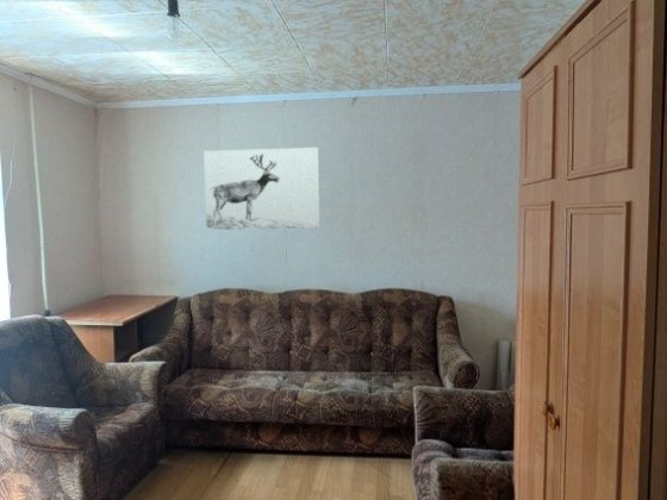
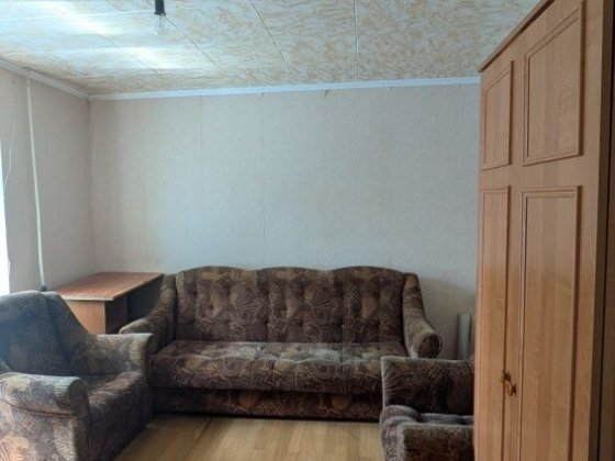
- wall art (261, 189)
